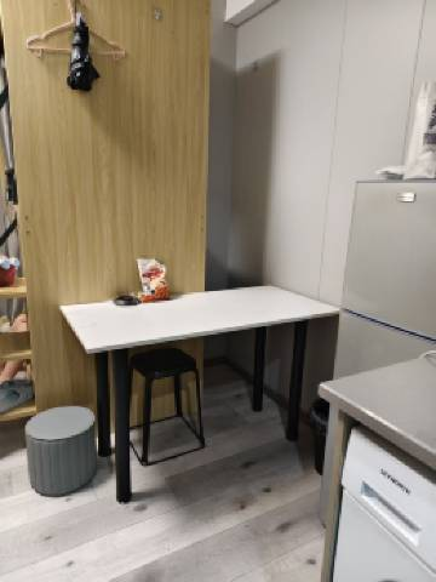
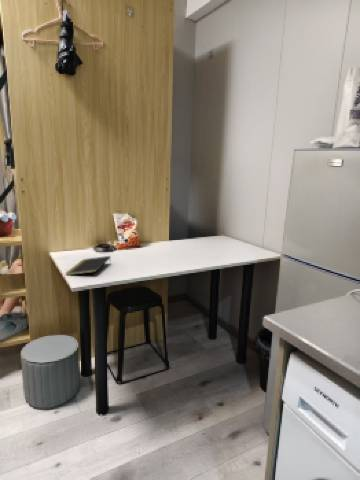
+ notepad (89, 265)
